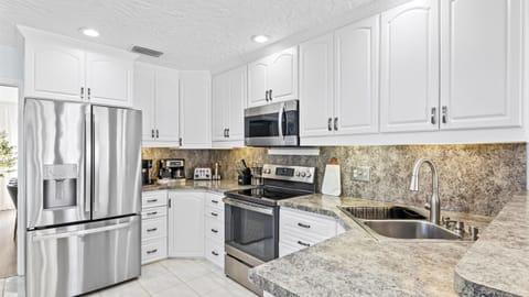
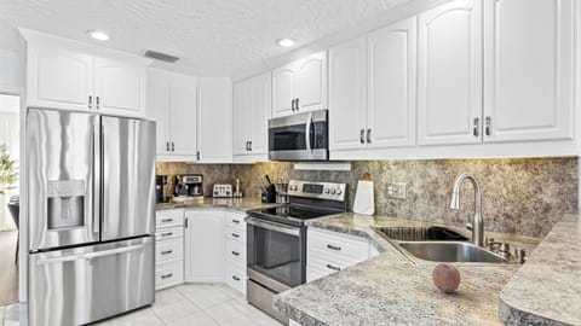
+ fruit (445, 278)
